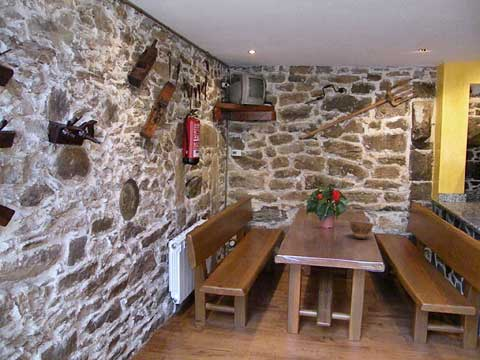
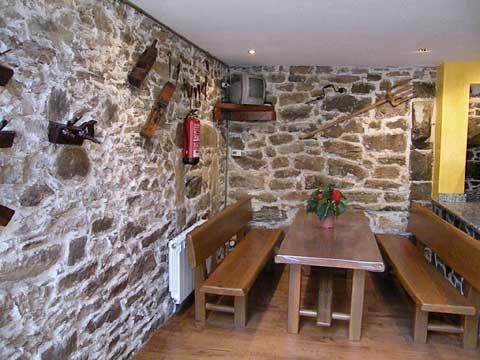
- decorative plate (128, 199)
- bowl (360, 229)
